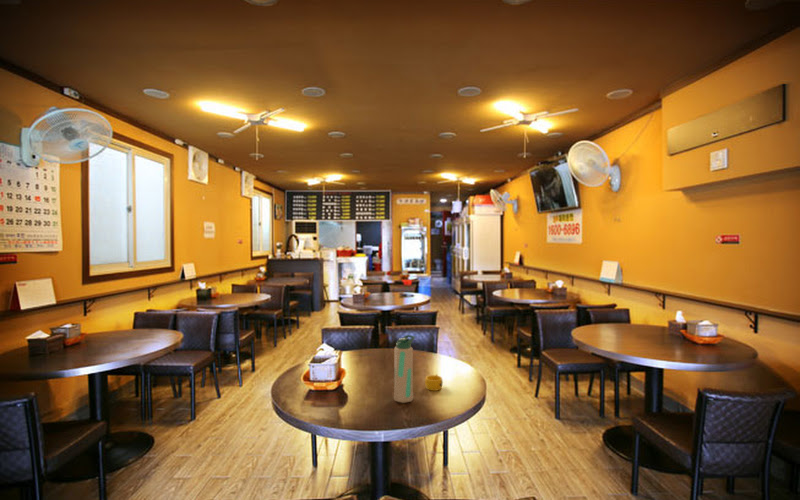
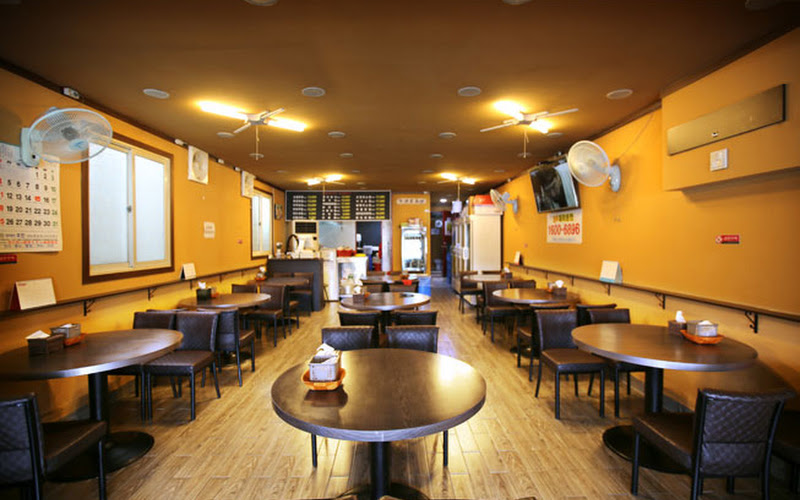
- water bottle (404, 368)
- cup (434, 382)
